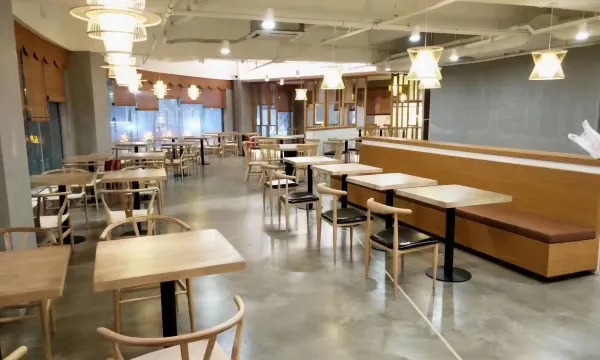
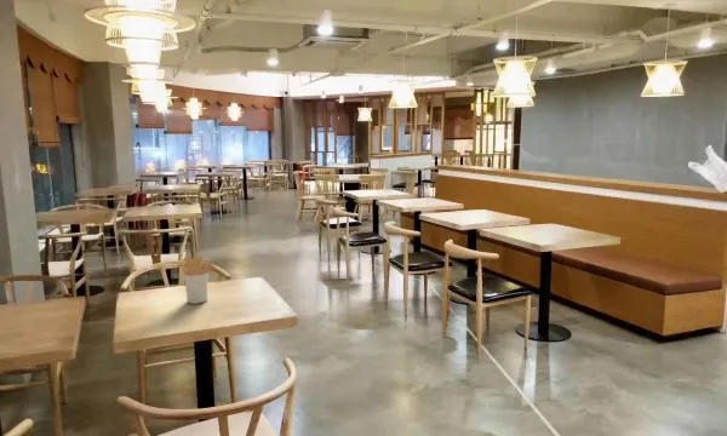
+ utensil holder (195, 279)
